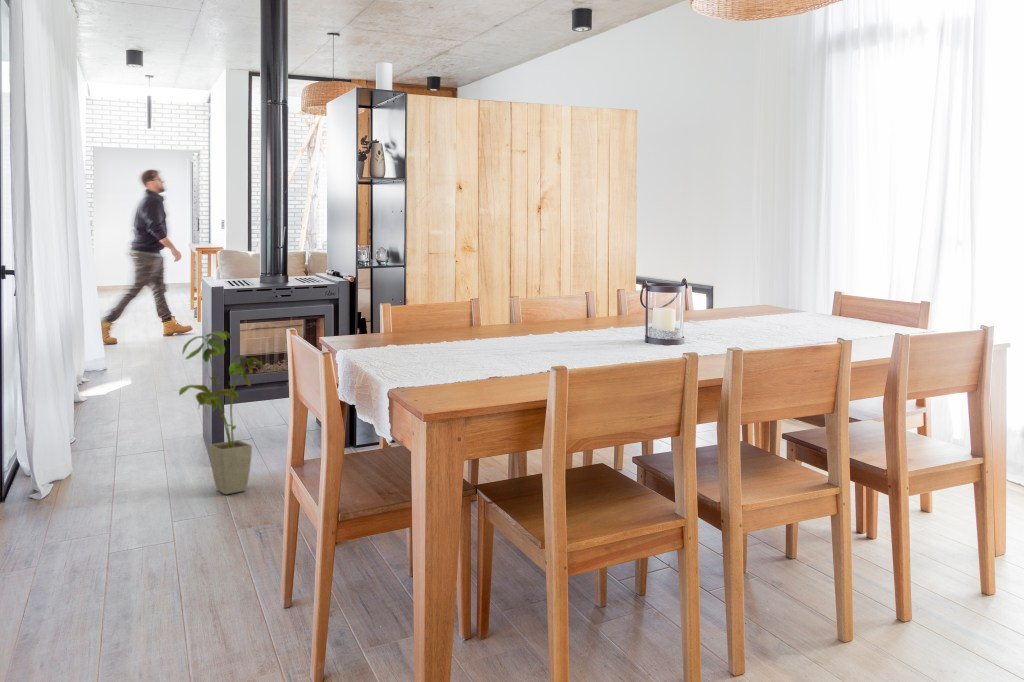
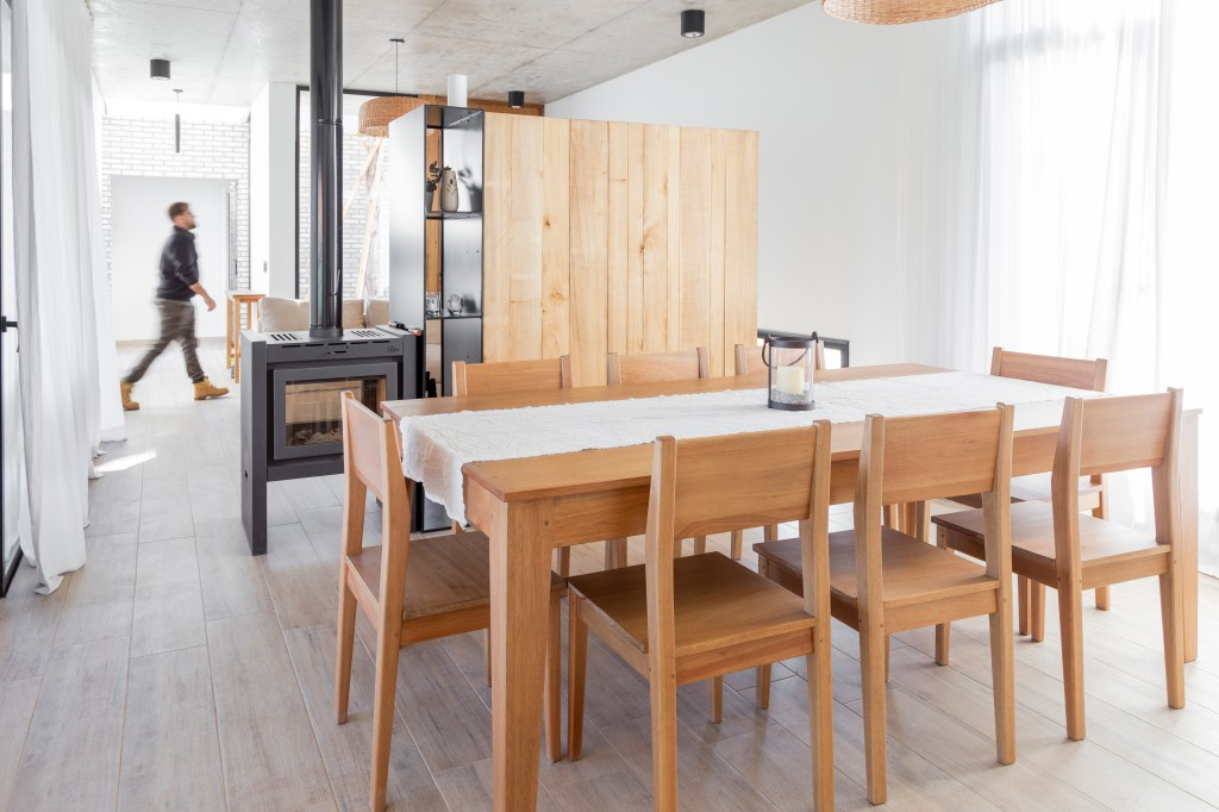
- house plant (214, 410)
